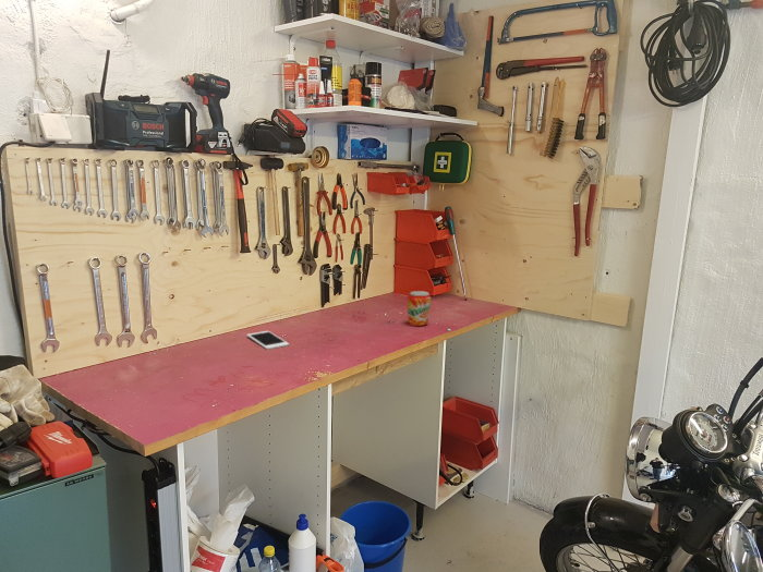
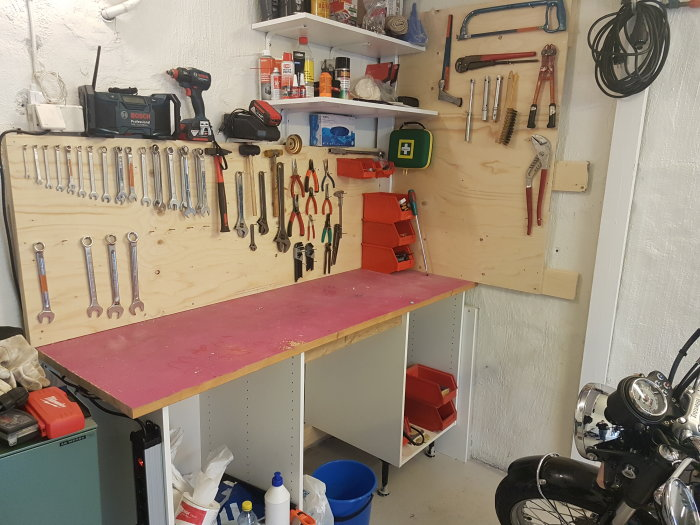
- beverage can (419, 308)
- cell phone (267, 339)
